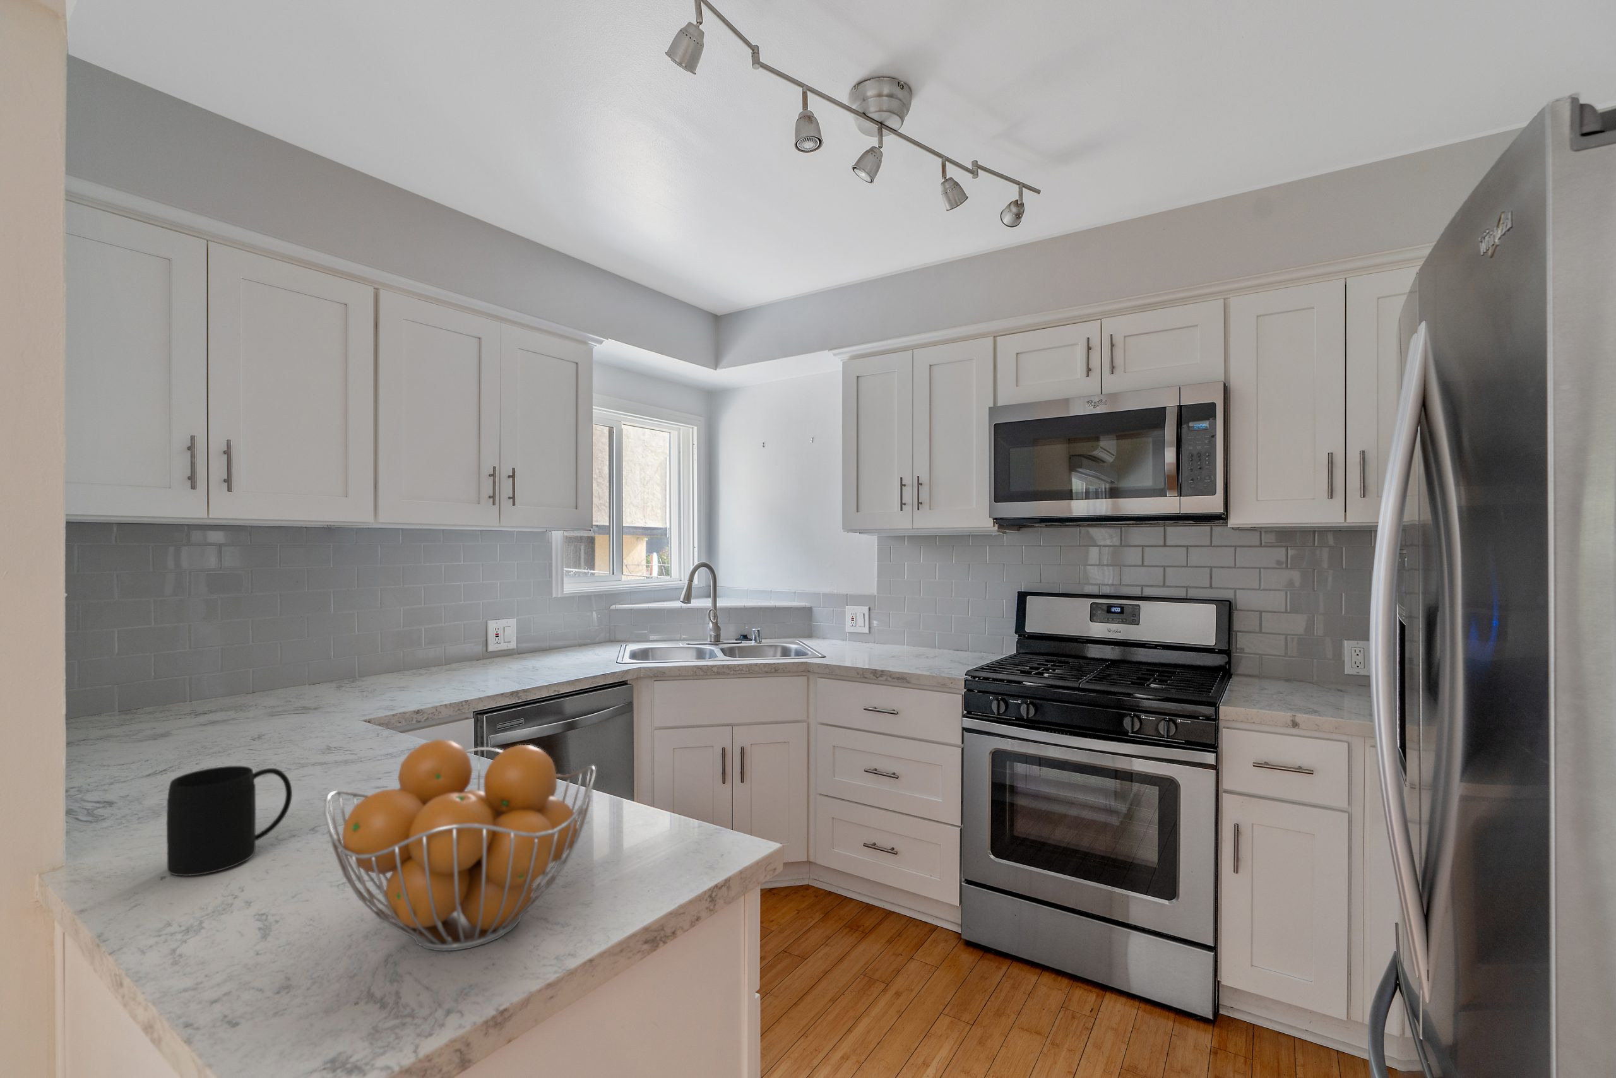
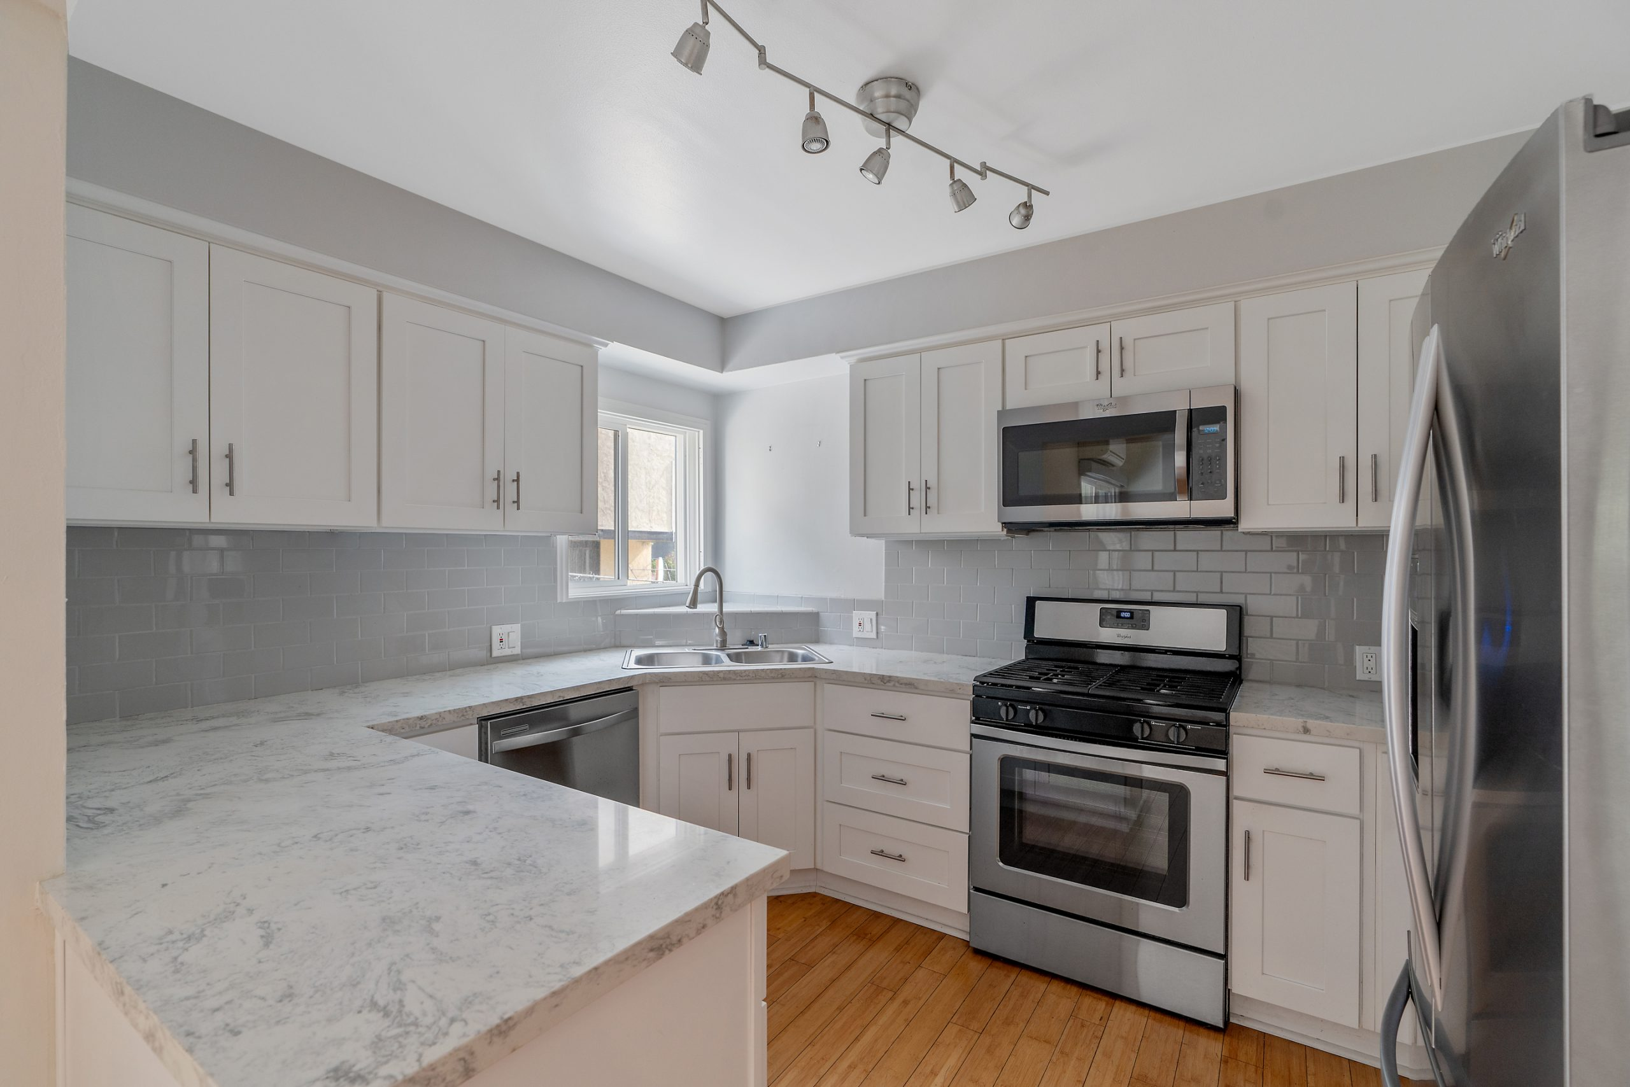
- mug (232, 813)
- fruit basket (468, 835)
